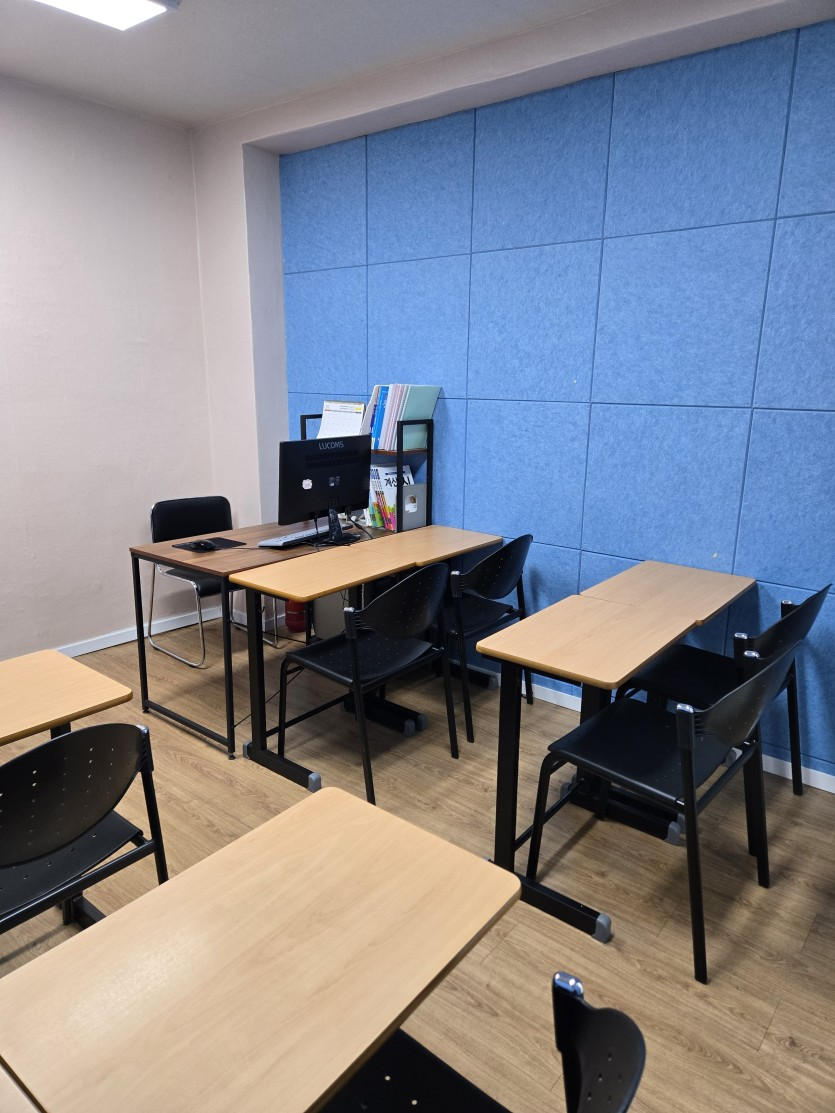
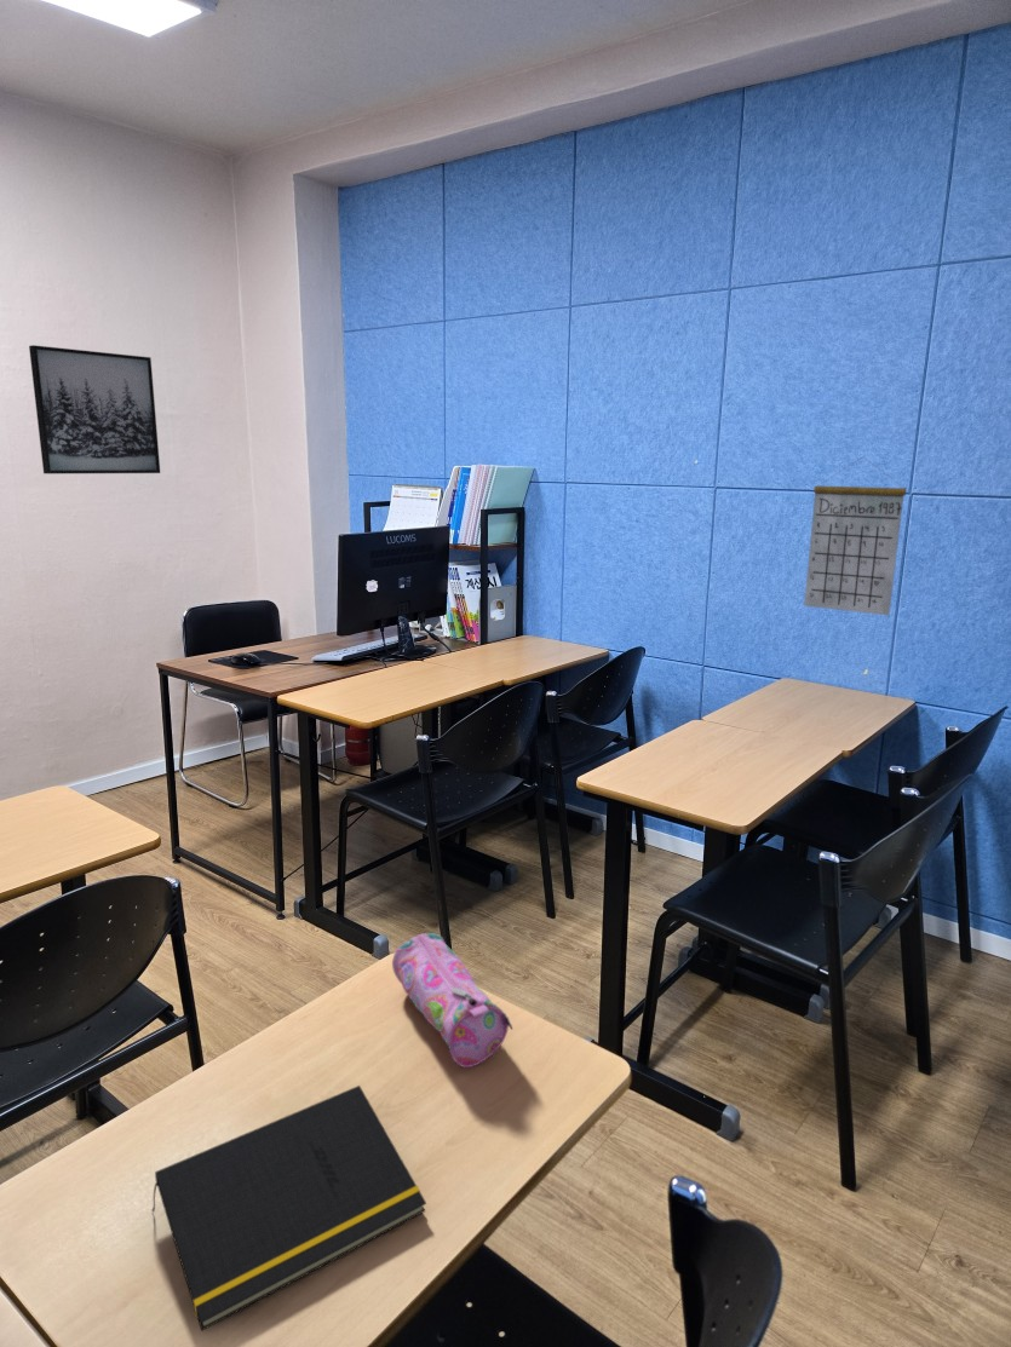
+ calendar (854, 535)
+ notepad (291, 1191)
+ pencil case (448, 994)
+ wall art (98, 413)
